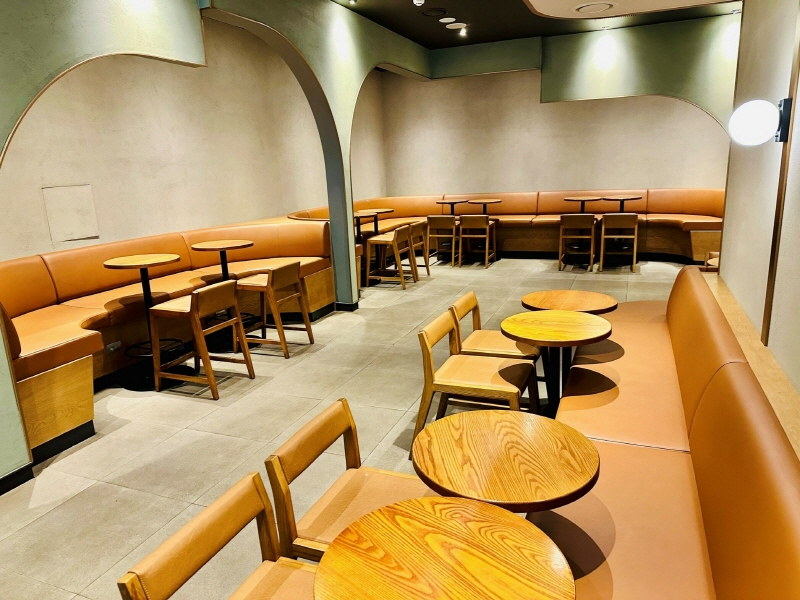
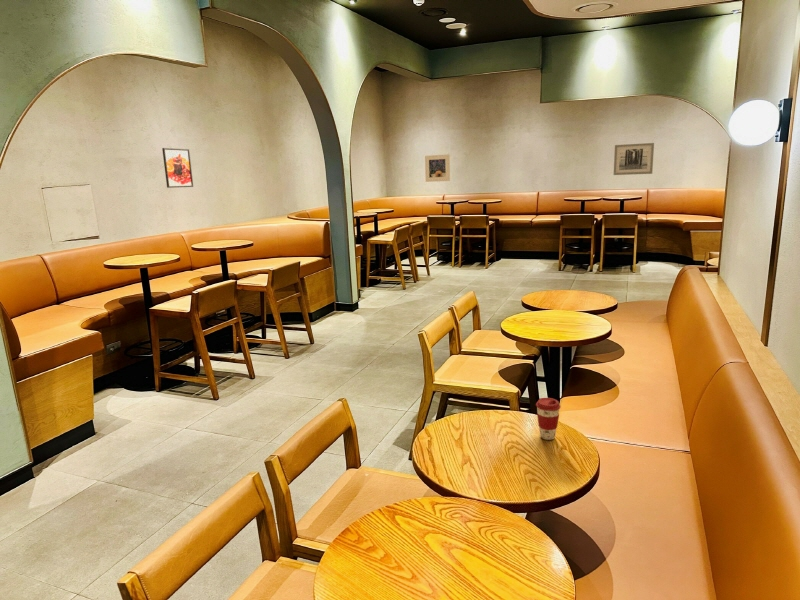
+ coffee cup (547, 419)
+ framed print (437, 168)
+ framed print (178, 168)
+ wall art (633, 159)
